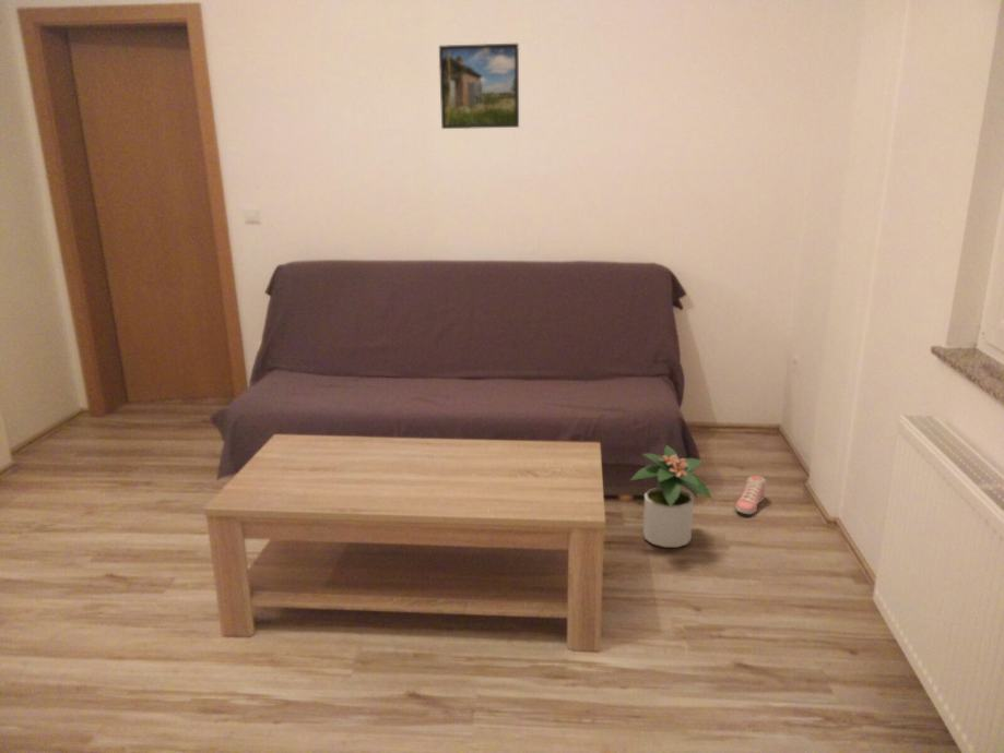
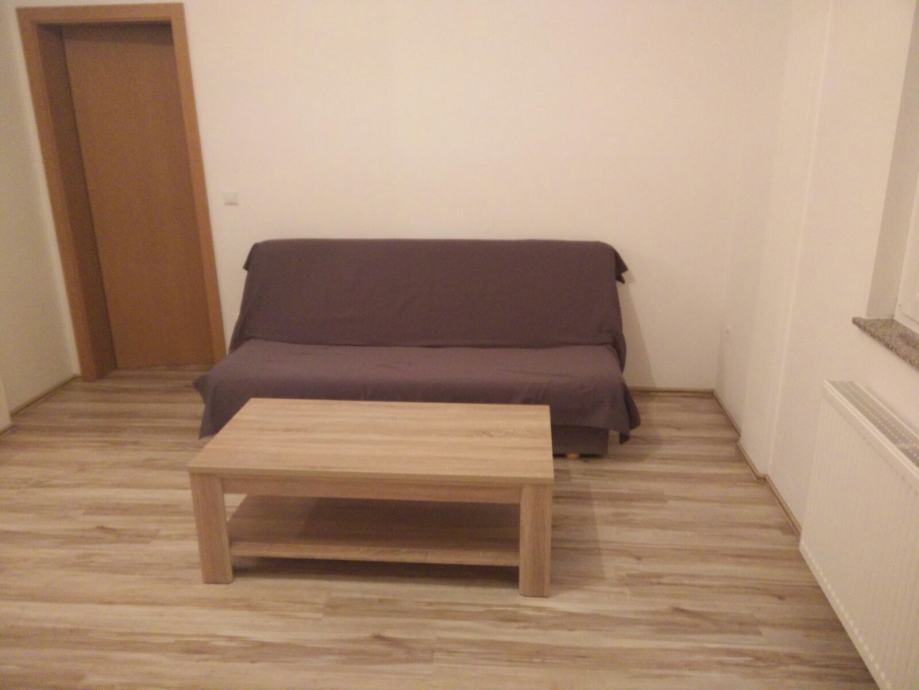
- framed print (479, 86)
- sneaker (751, 492)
- potted plant (671, 497)
